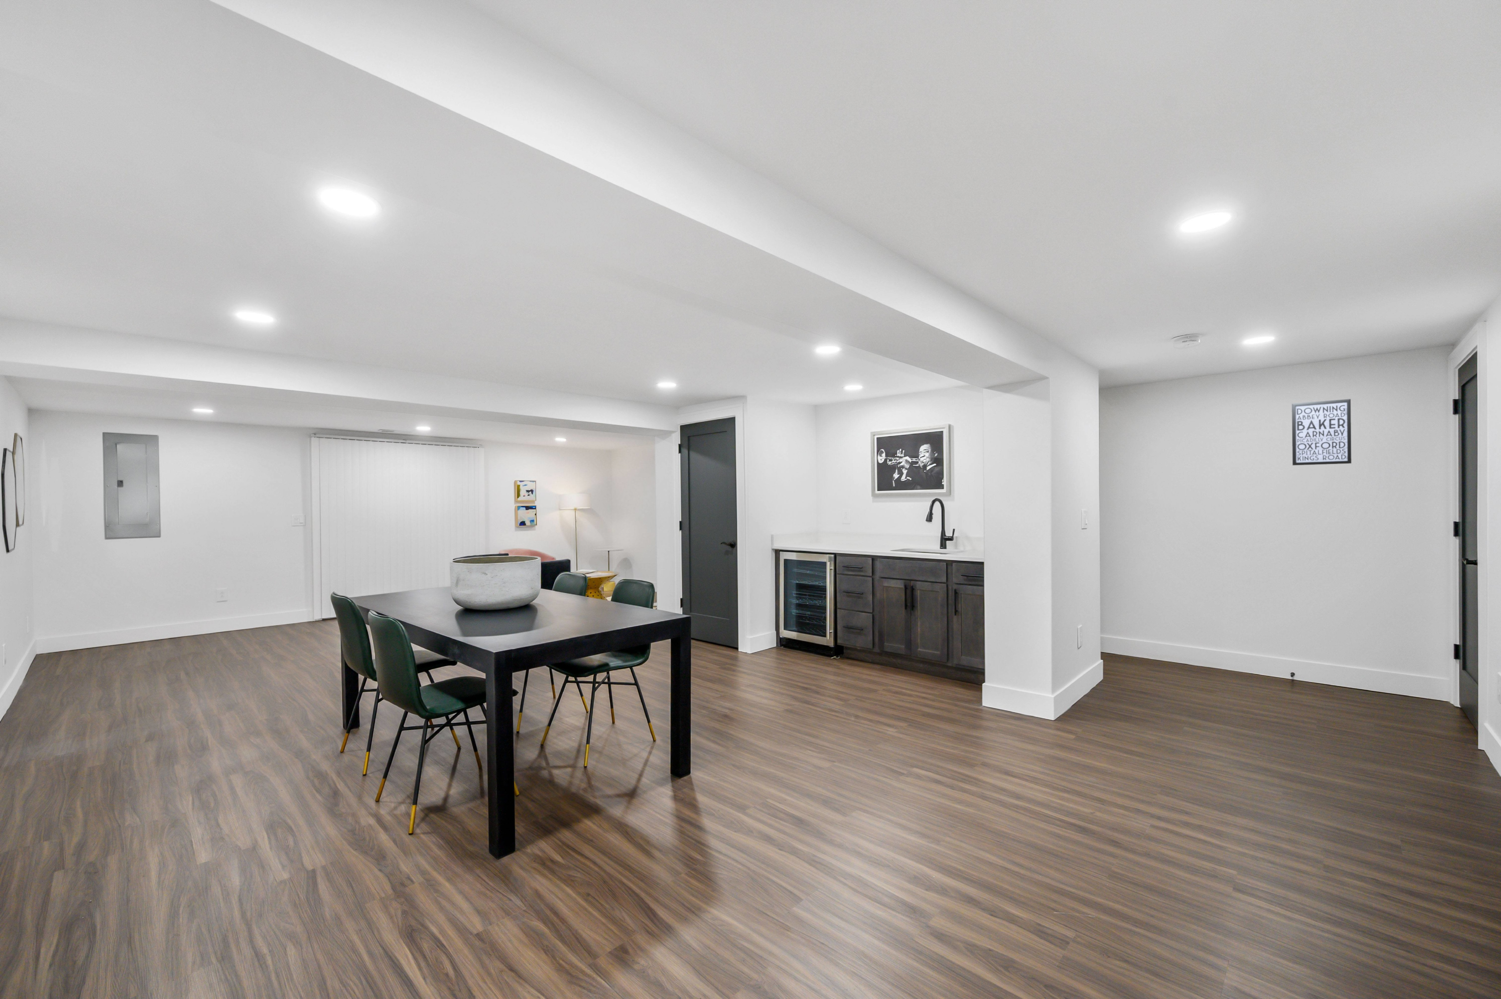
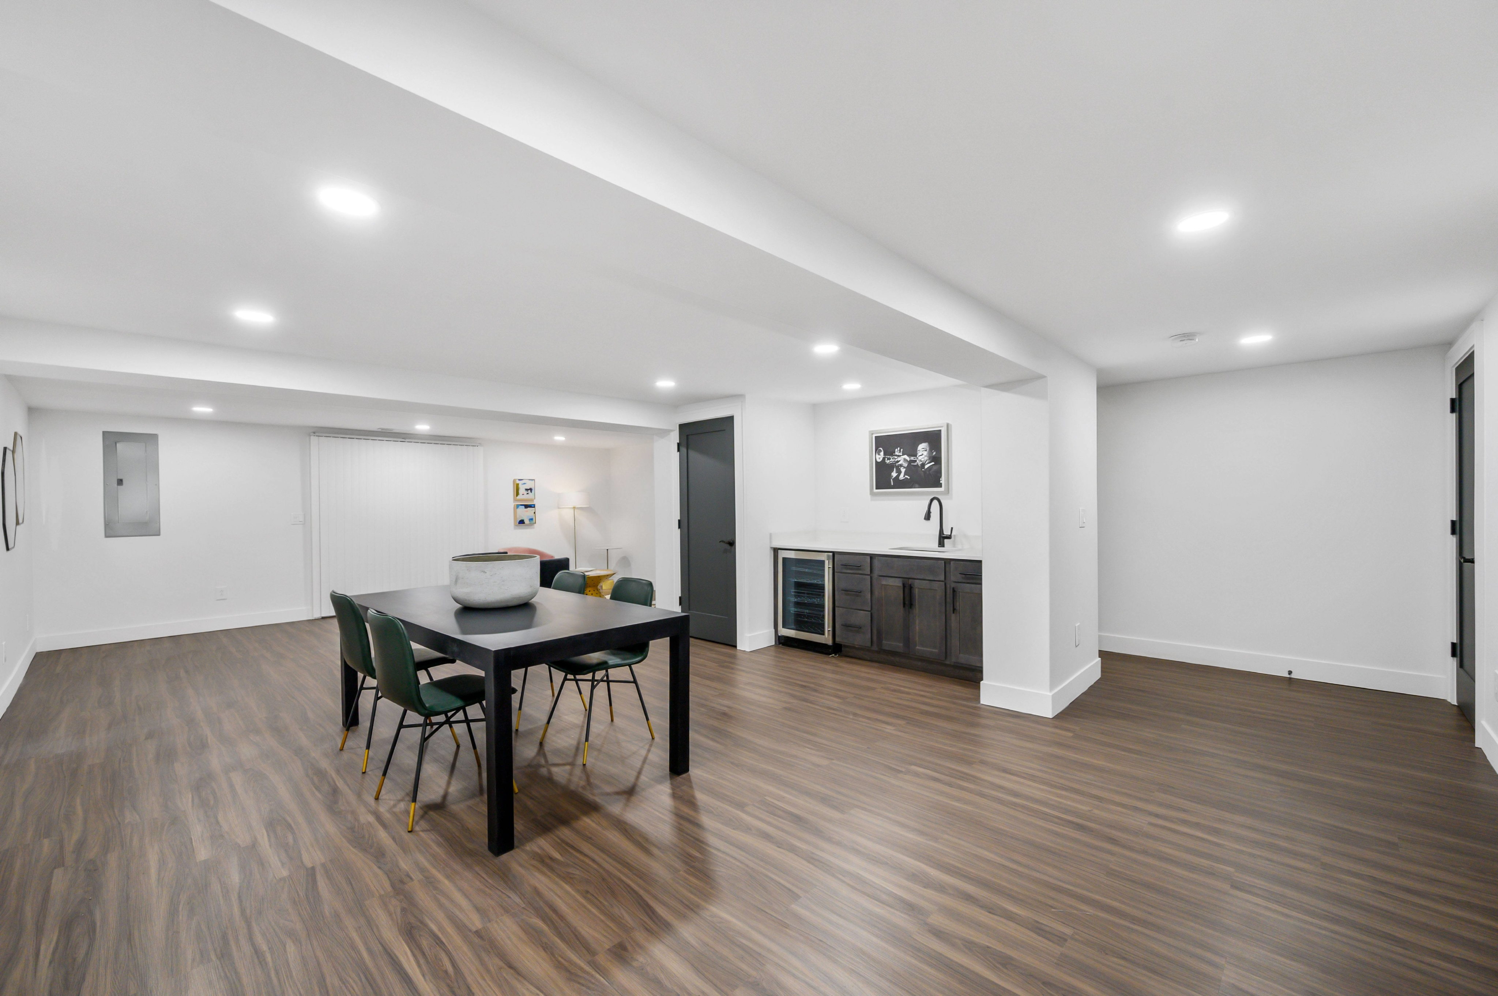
- wall art (1320, 433)
